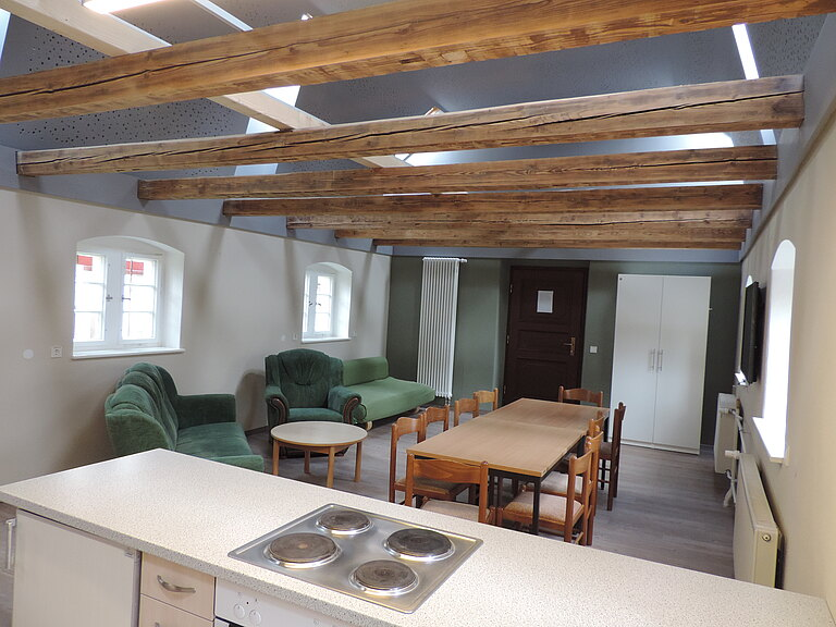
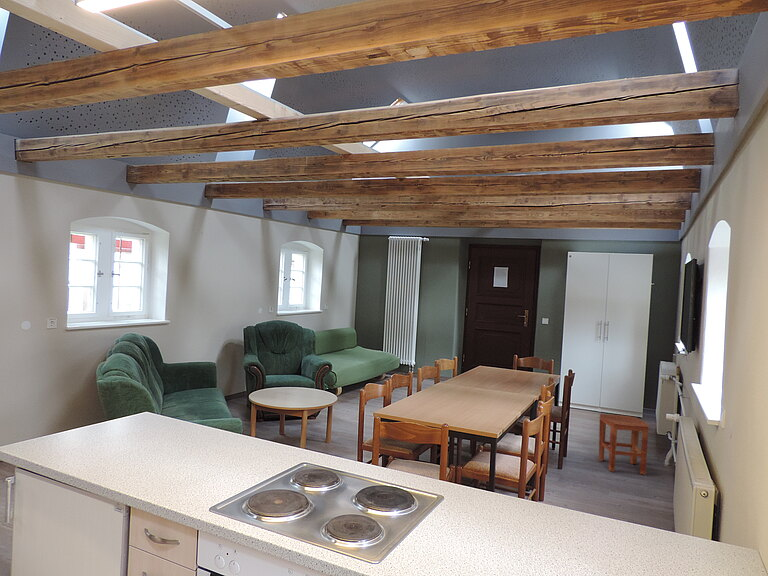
+ stool (622, 443)
